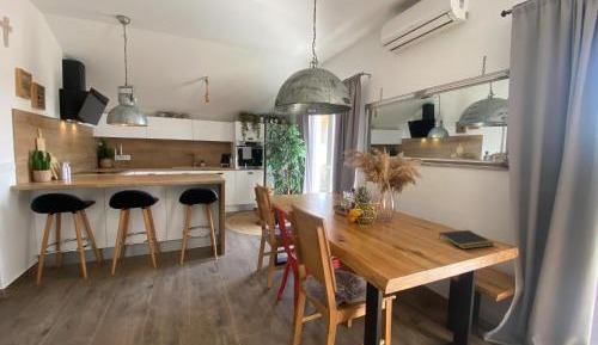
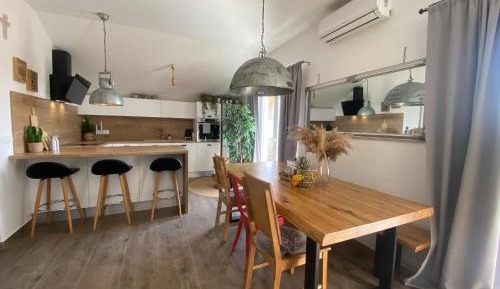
- notepad (465, 239)
